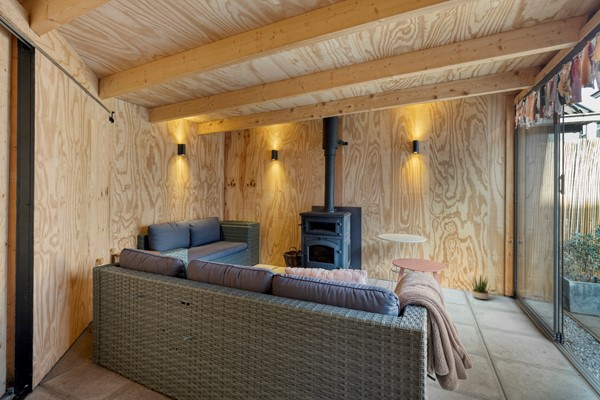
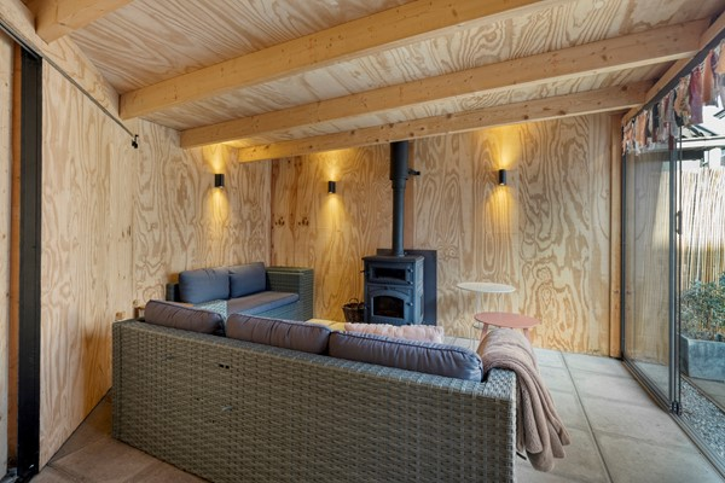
- potted plant (480, 286)
